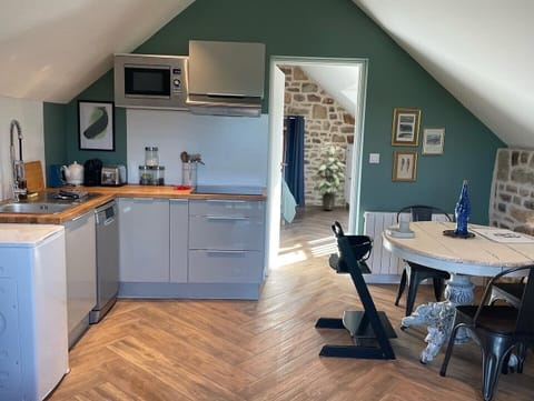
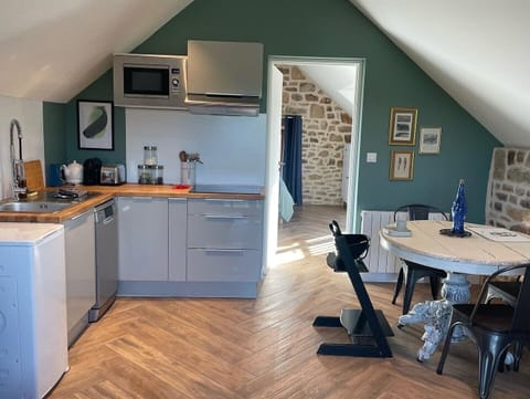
- indoor plant (328, 176)
